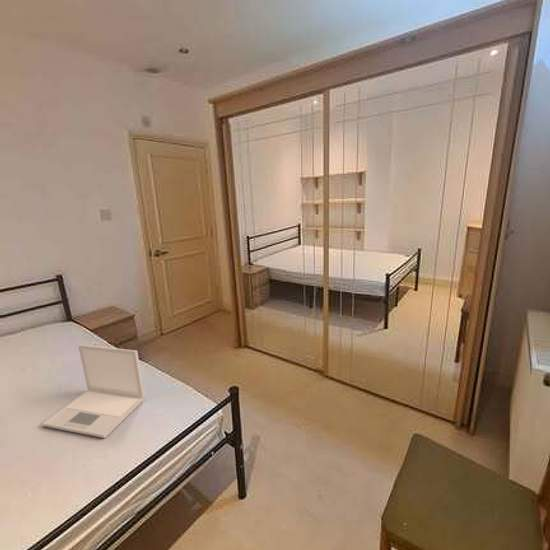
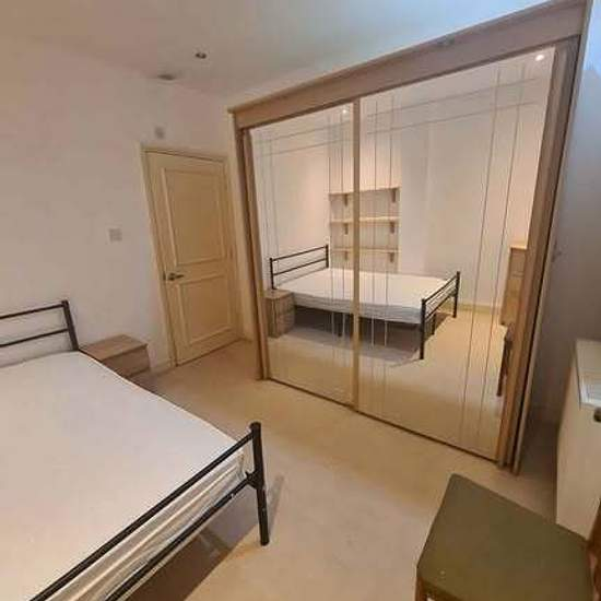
- laptop (91, 386)
